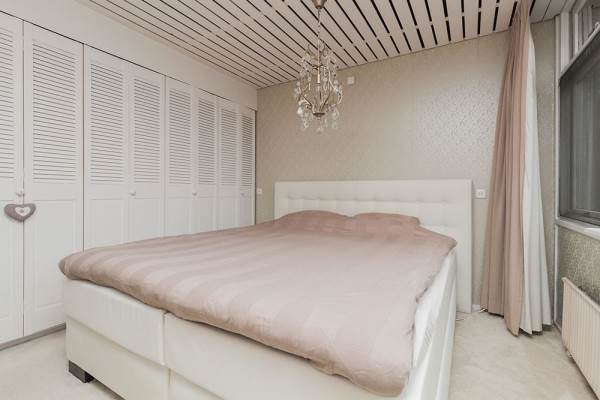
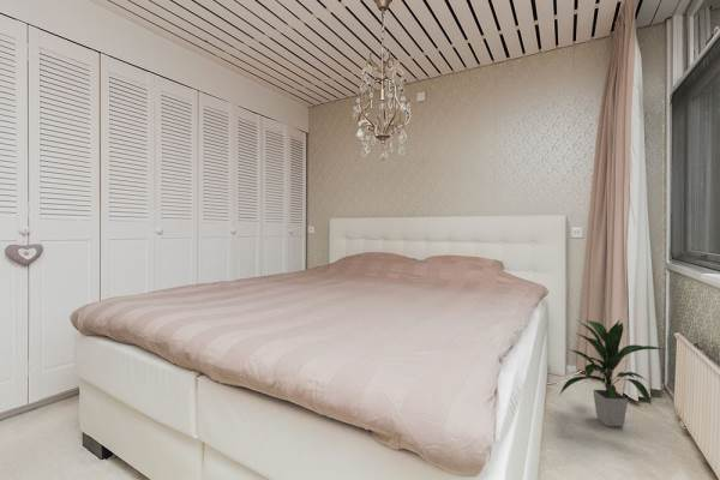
+ indoor plant (605, 368)
